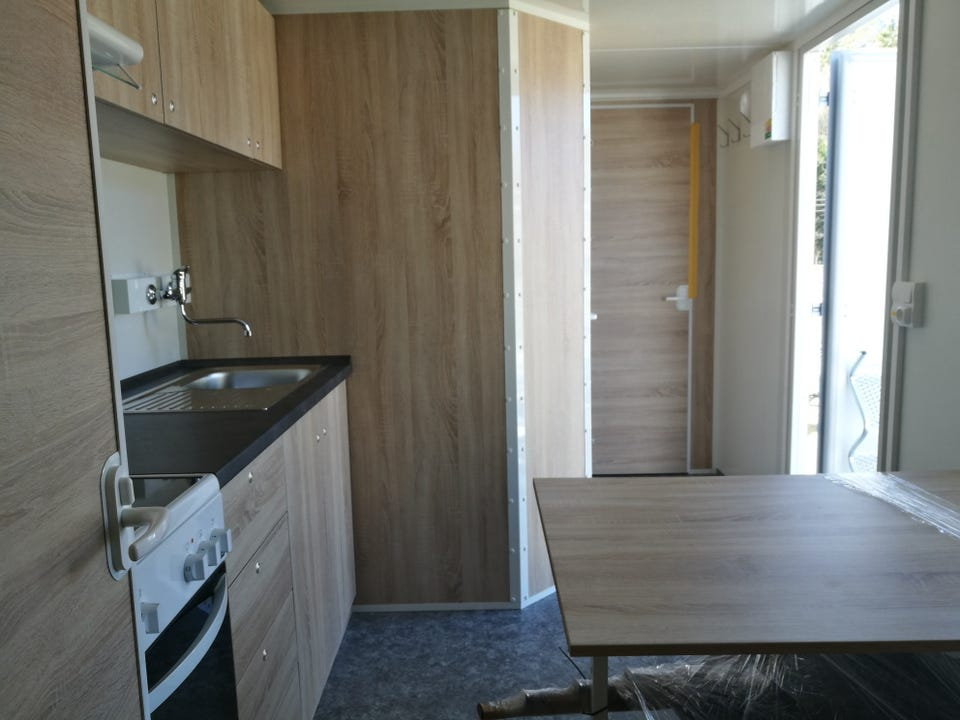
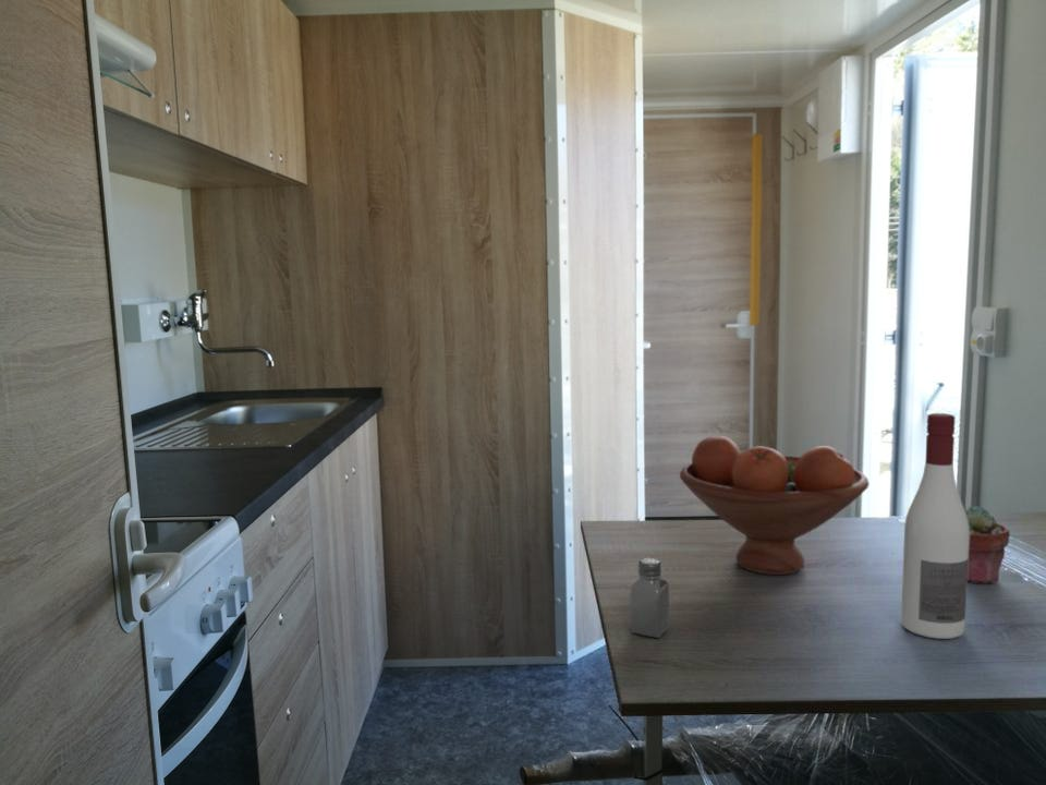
+ fruit bowl (770, 500)
+ potted succulent (976, 541)
+ saltshaker (649, 595)
+ alcohol (936, 522)
